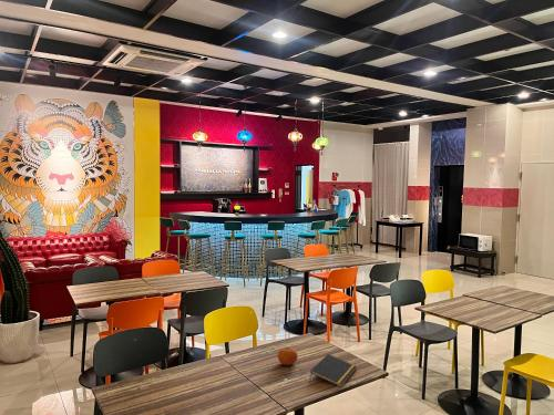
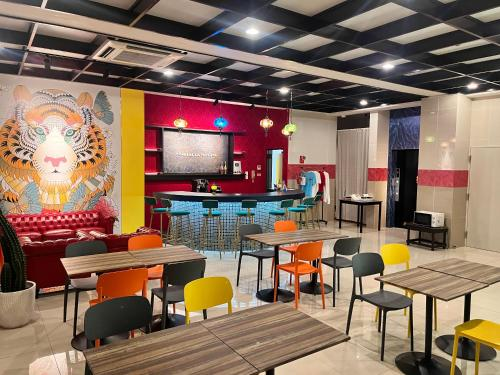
- fruit (287, 355)
- notepad (334, 369)
